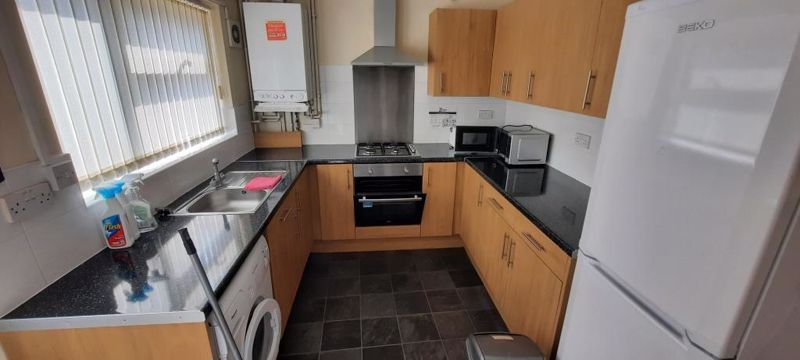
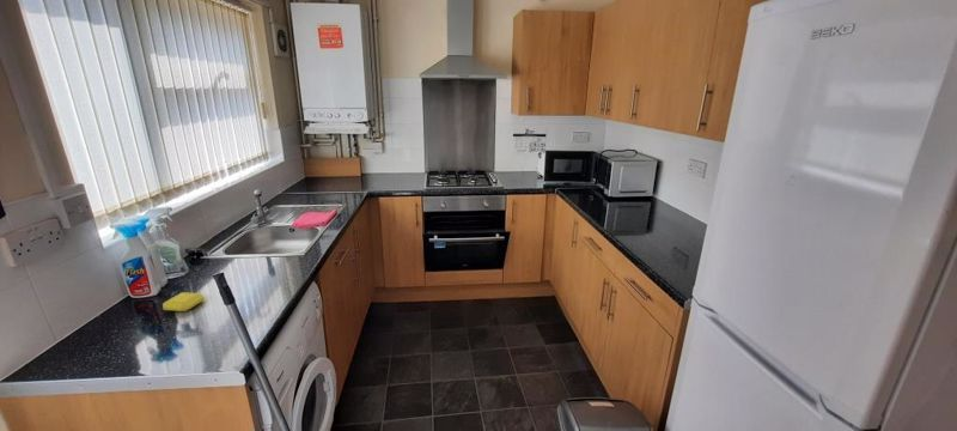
+ soap bar (183, 301)
